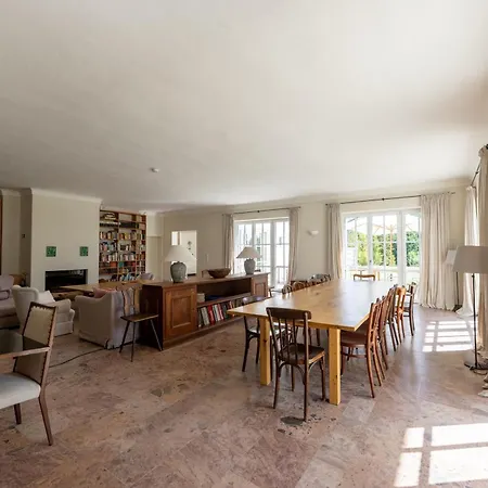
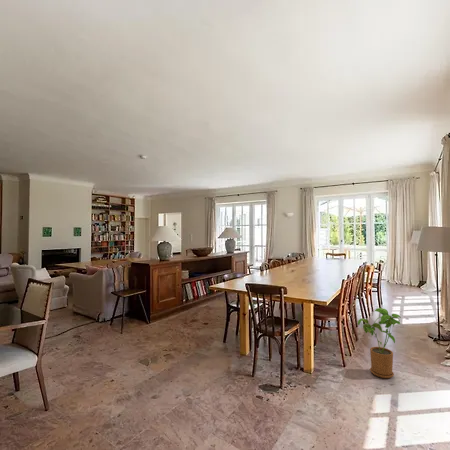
+ house plant (379, 341)
